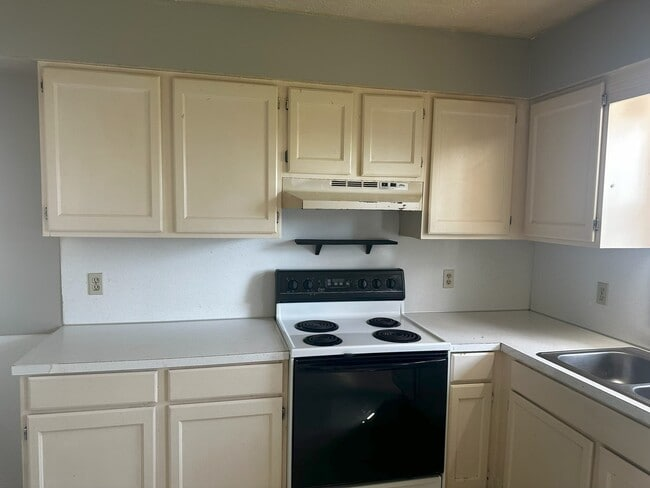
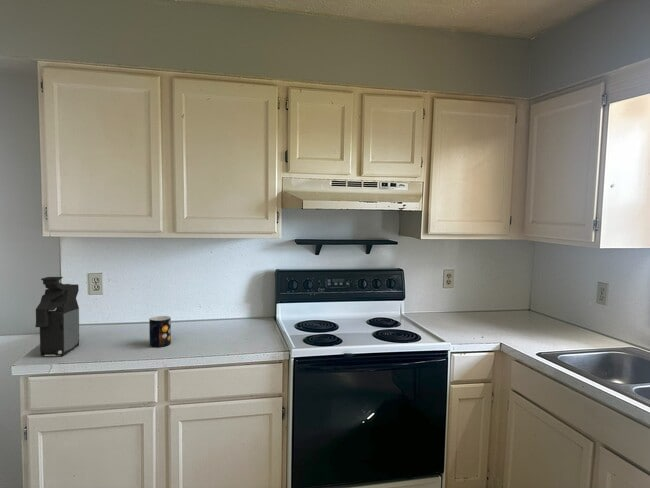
+ coffee maker (58, 313)
+ mug (159, 332)
